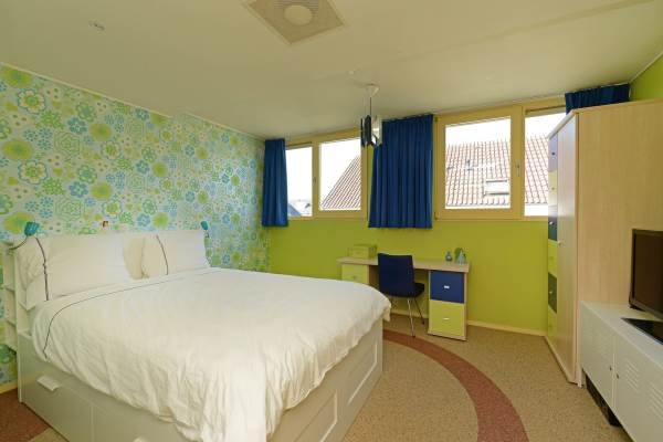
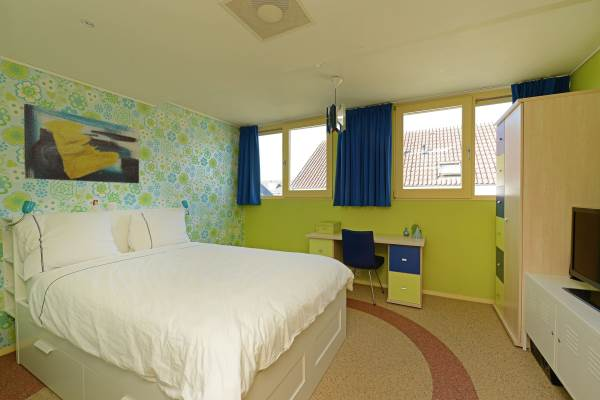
+ wall art (90, 149)
